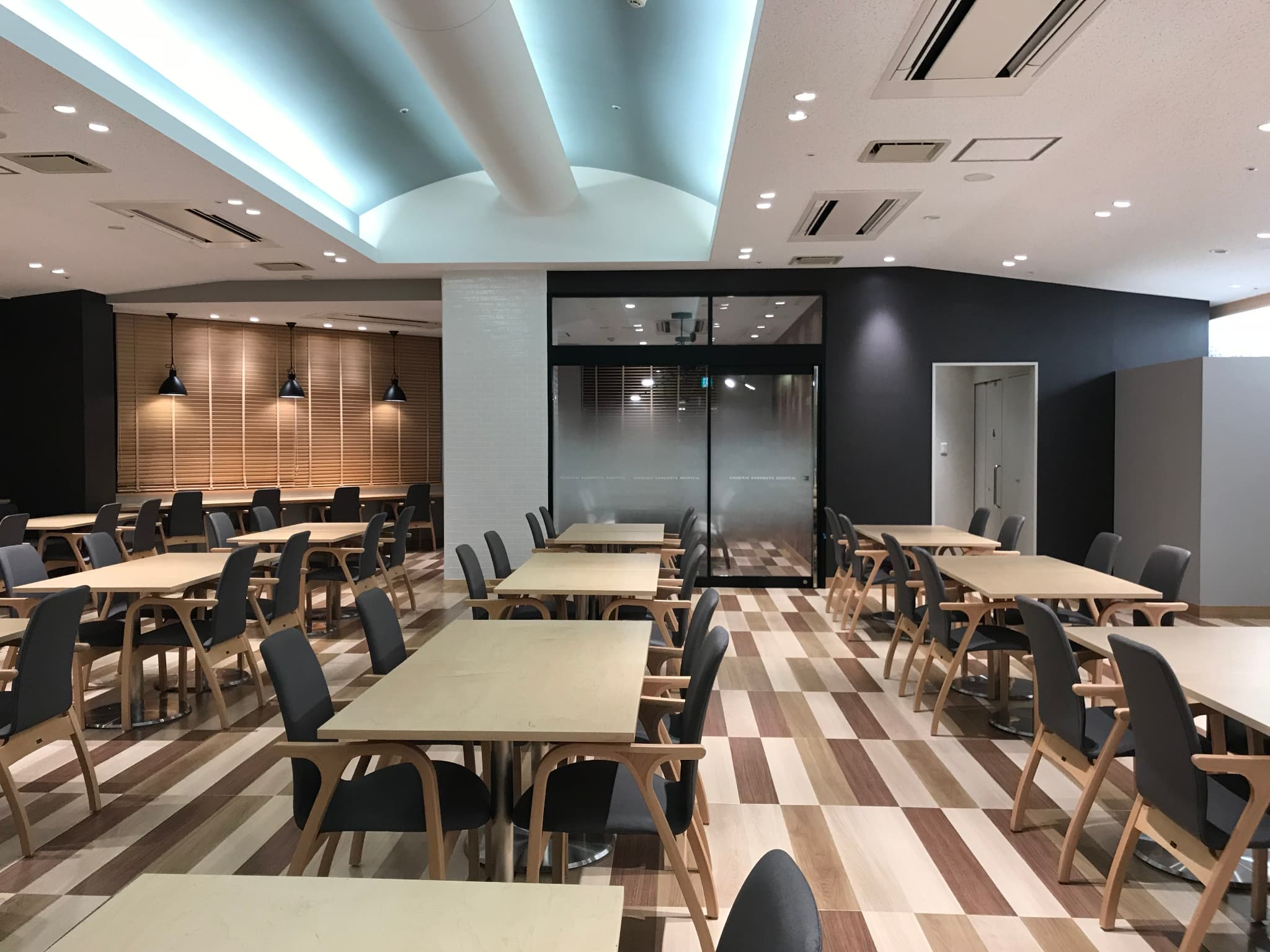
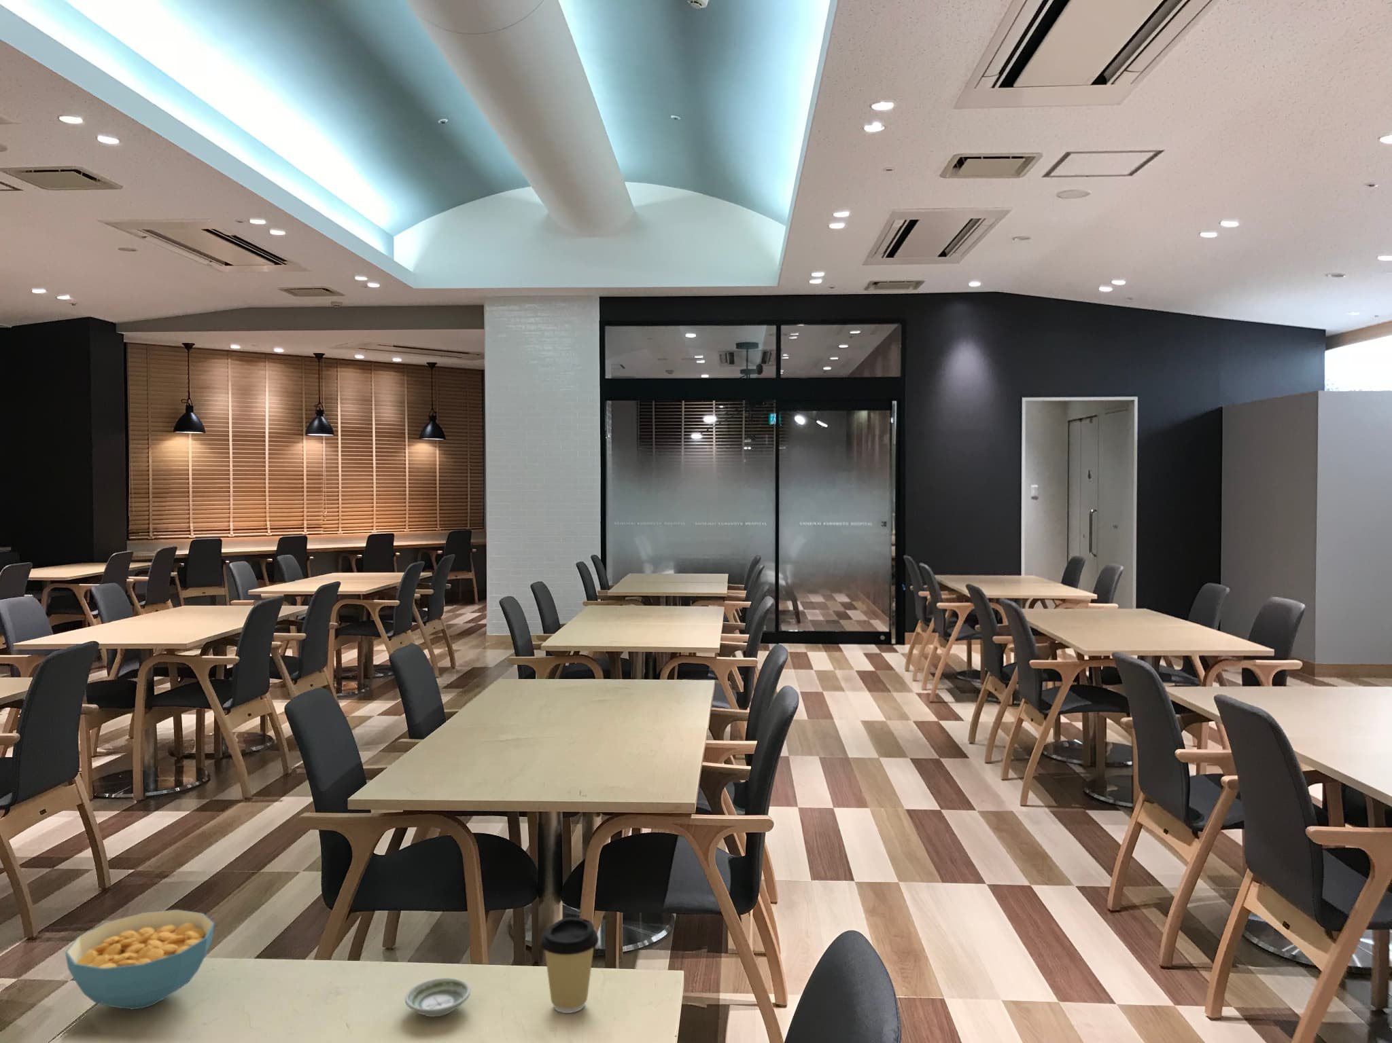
+ cereal bowl (142, 967)
+ coffee cup (569, 966)
+ saucer (437, 1000)
